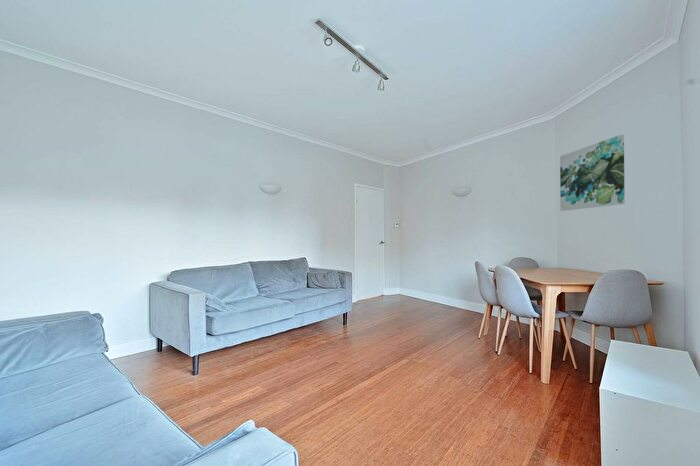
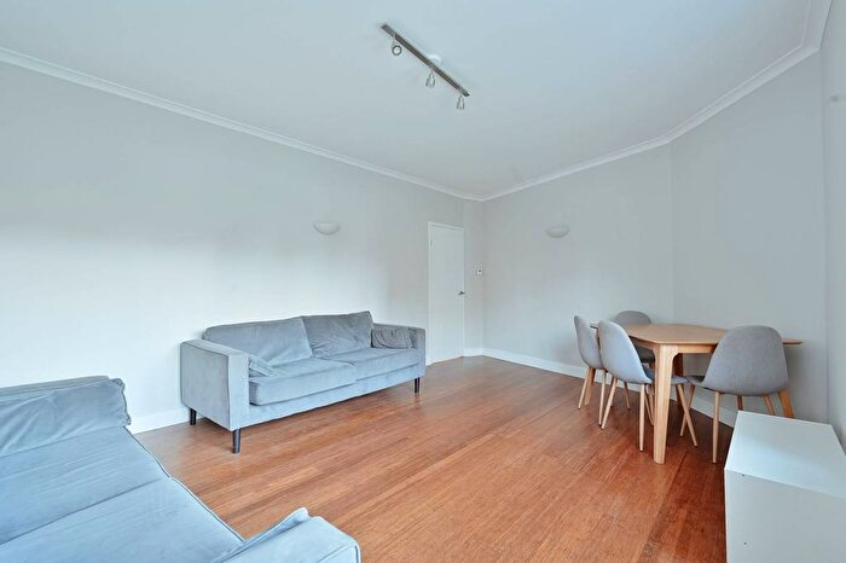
- wall art (588, 177)
